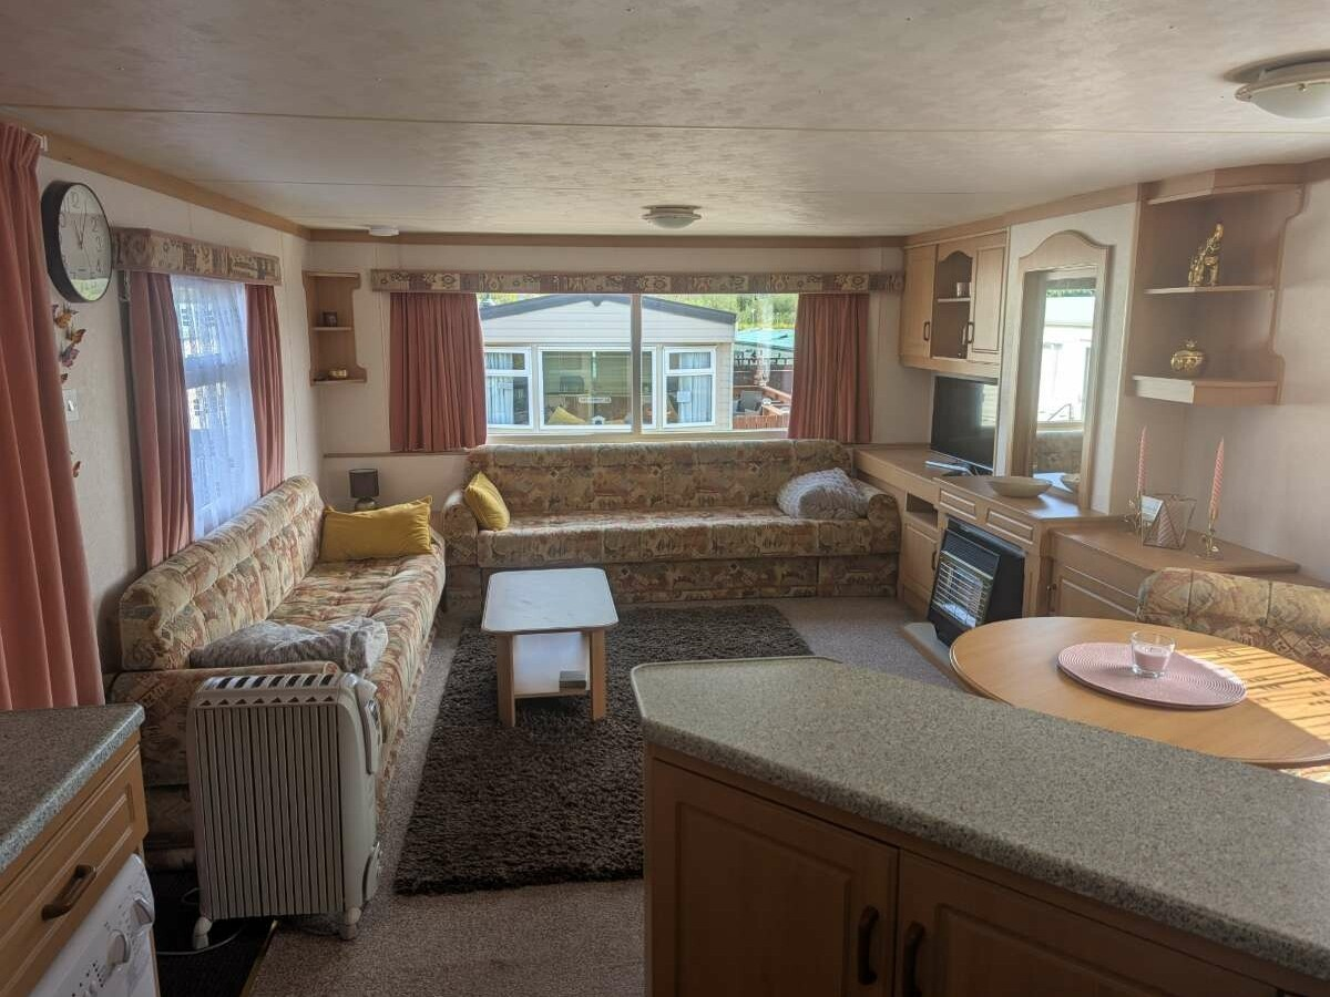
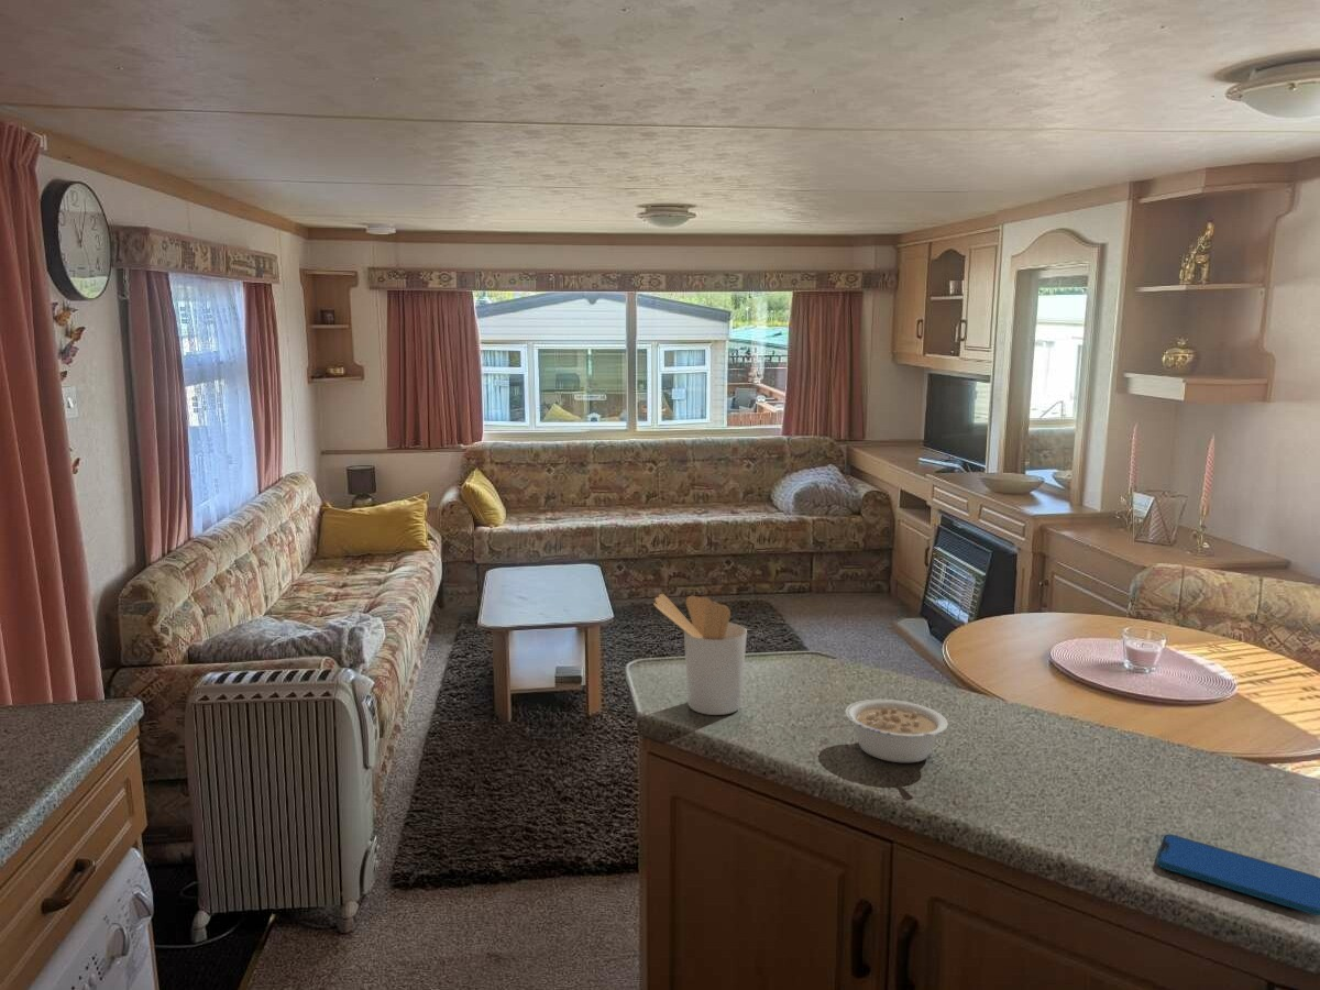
+ utensil holder (698, 649)
+ legume (899, 730)
+ smartphone (1239, 871)
